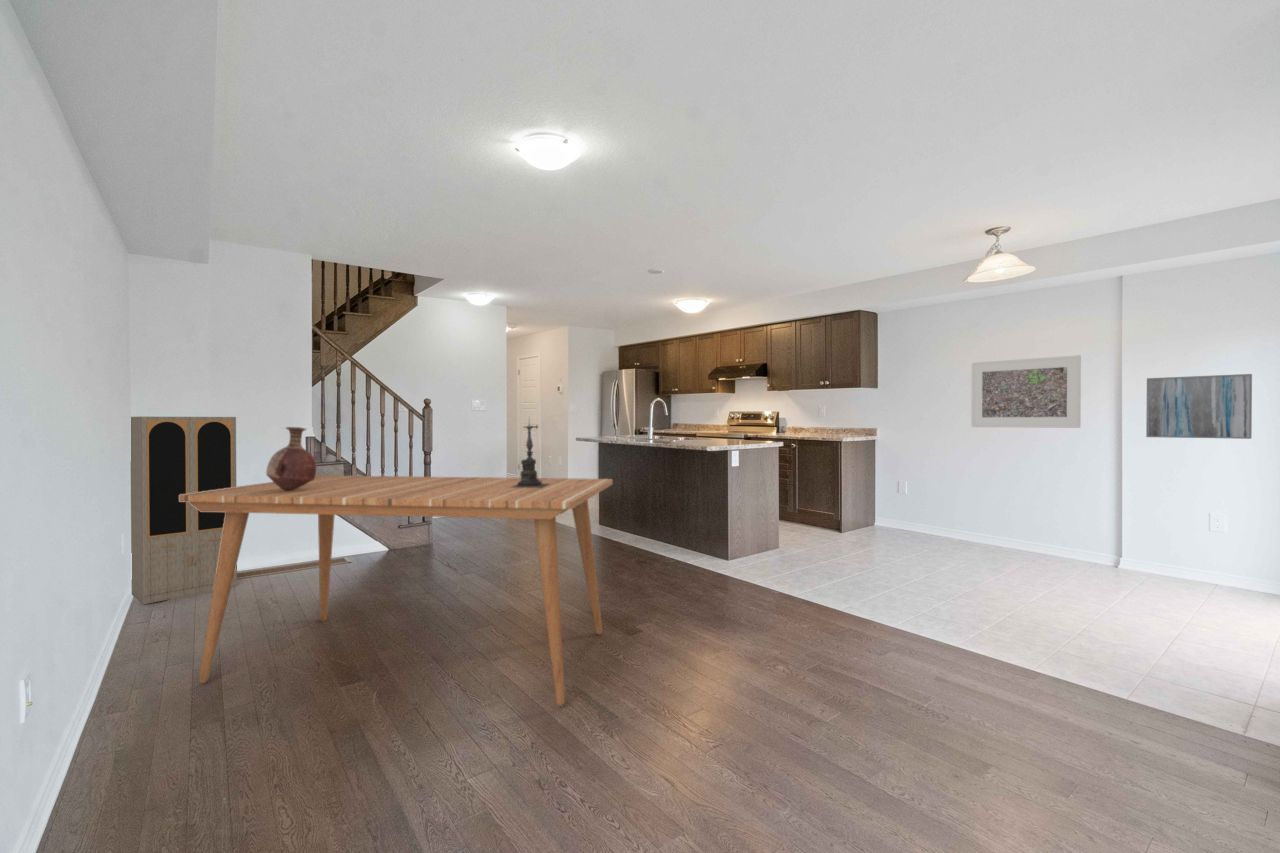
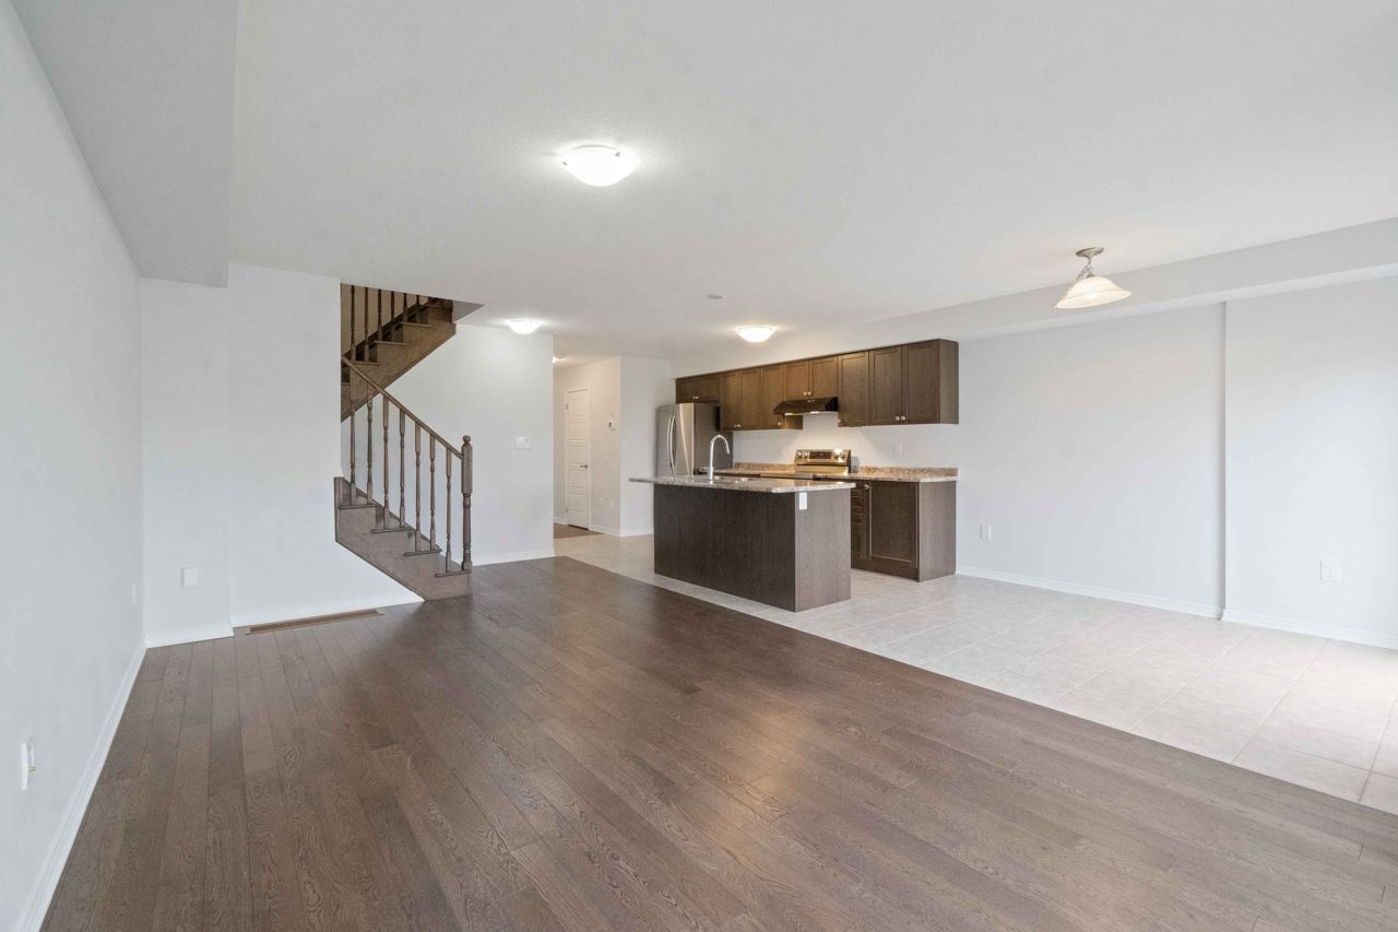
- dining table (421, 516)
- vase (291, 458)
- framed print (1022, 393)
- cabinet (185, 504)
- candle holder (530, 450)
- wall art (1196, 407)
